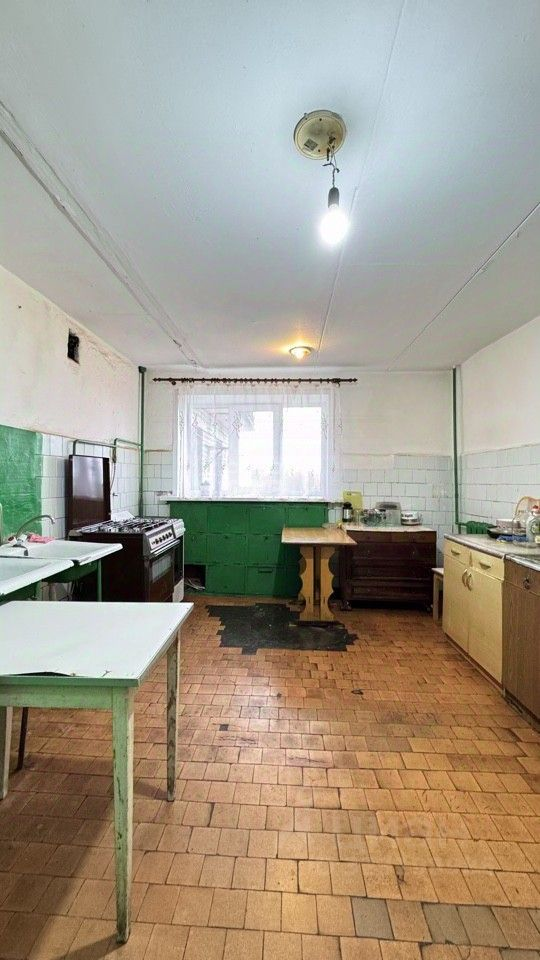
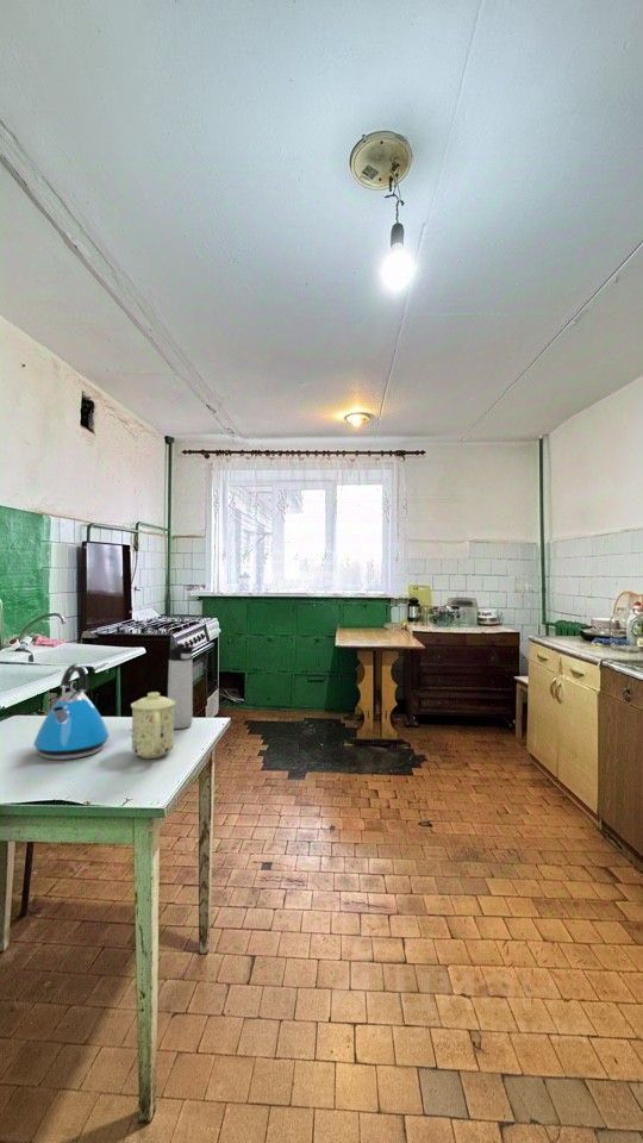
+ mug (152, 724)
+ thermos bottle (182, 685)
+ kettle (74, 706)
